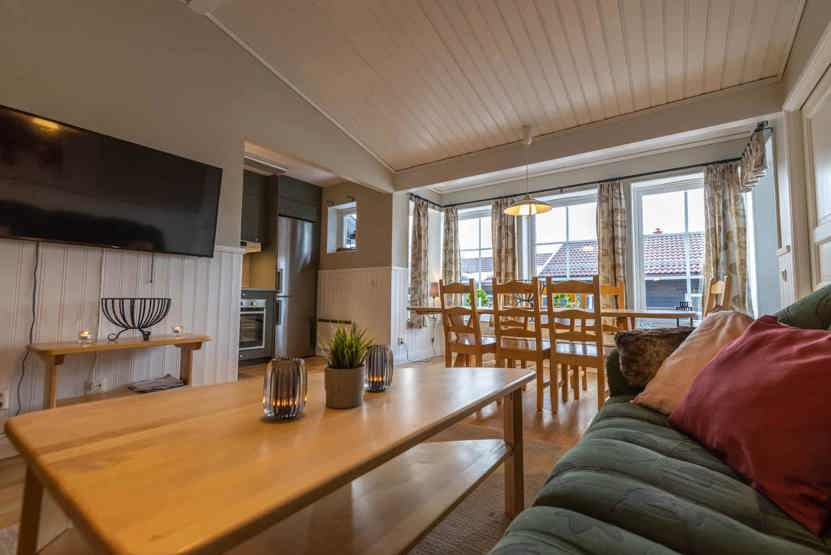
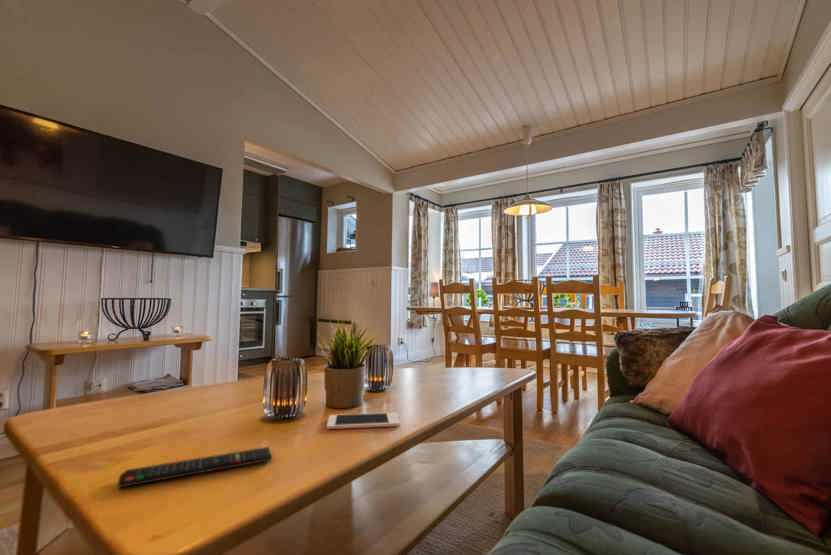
+ cell phone (363, 420)
+ remote control (200, 466)
